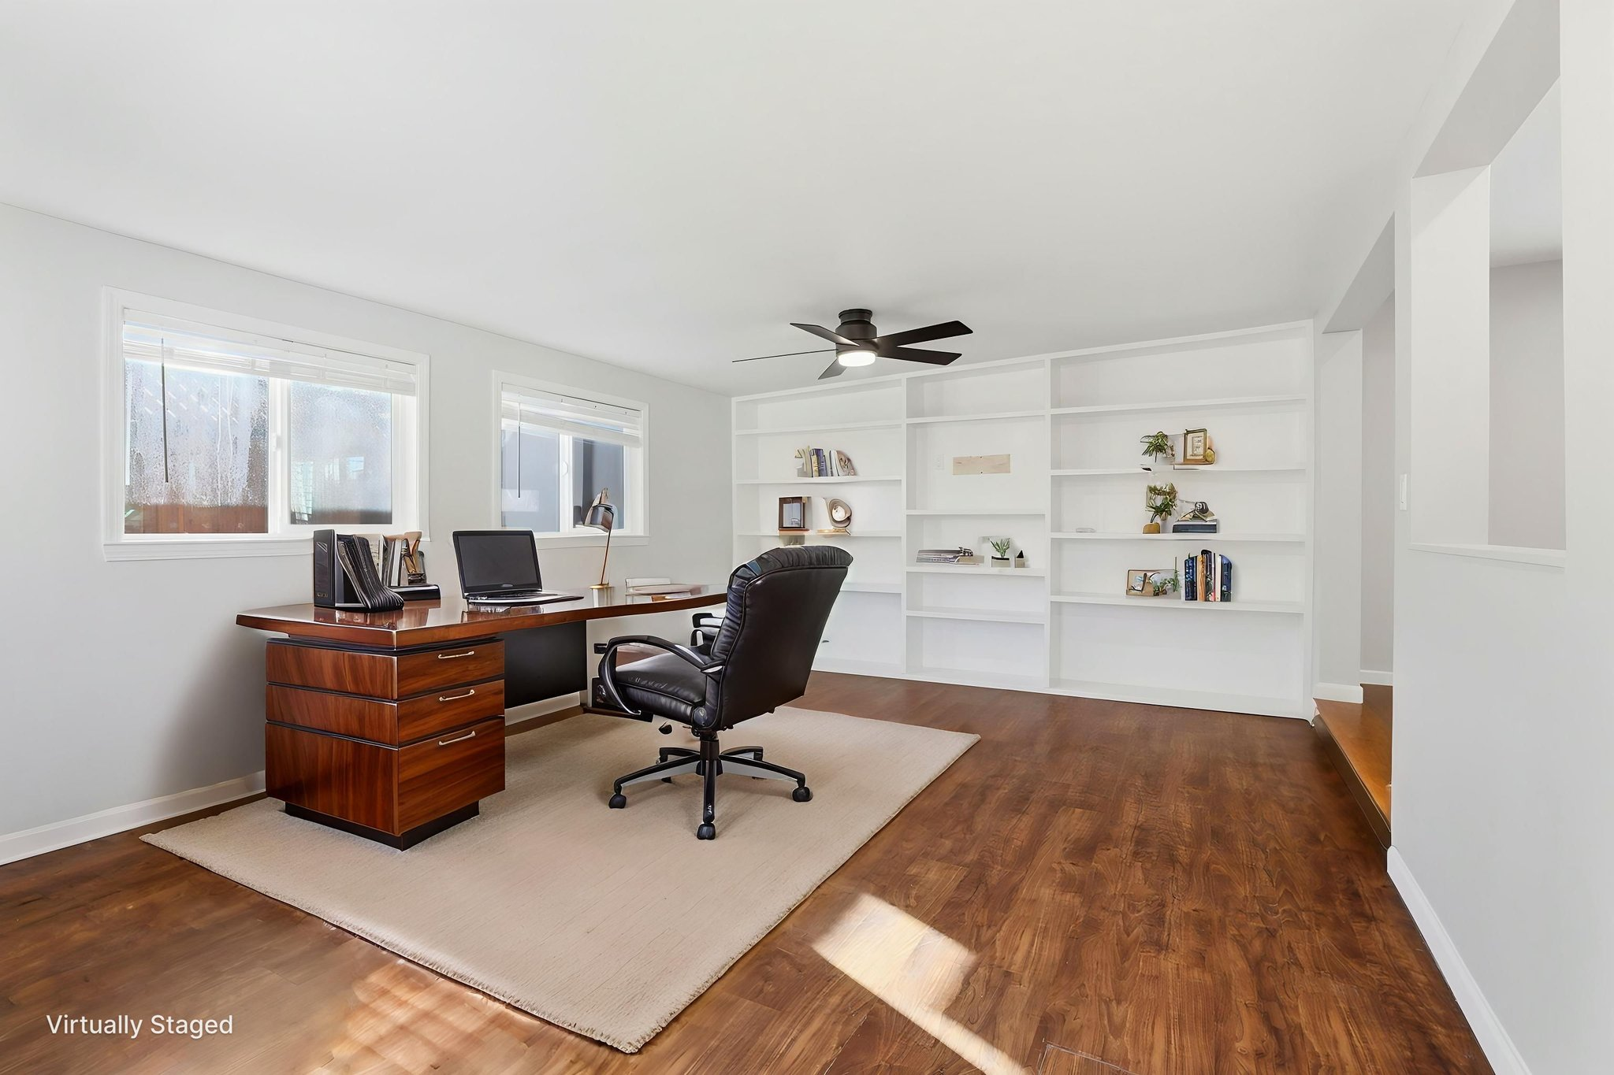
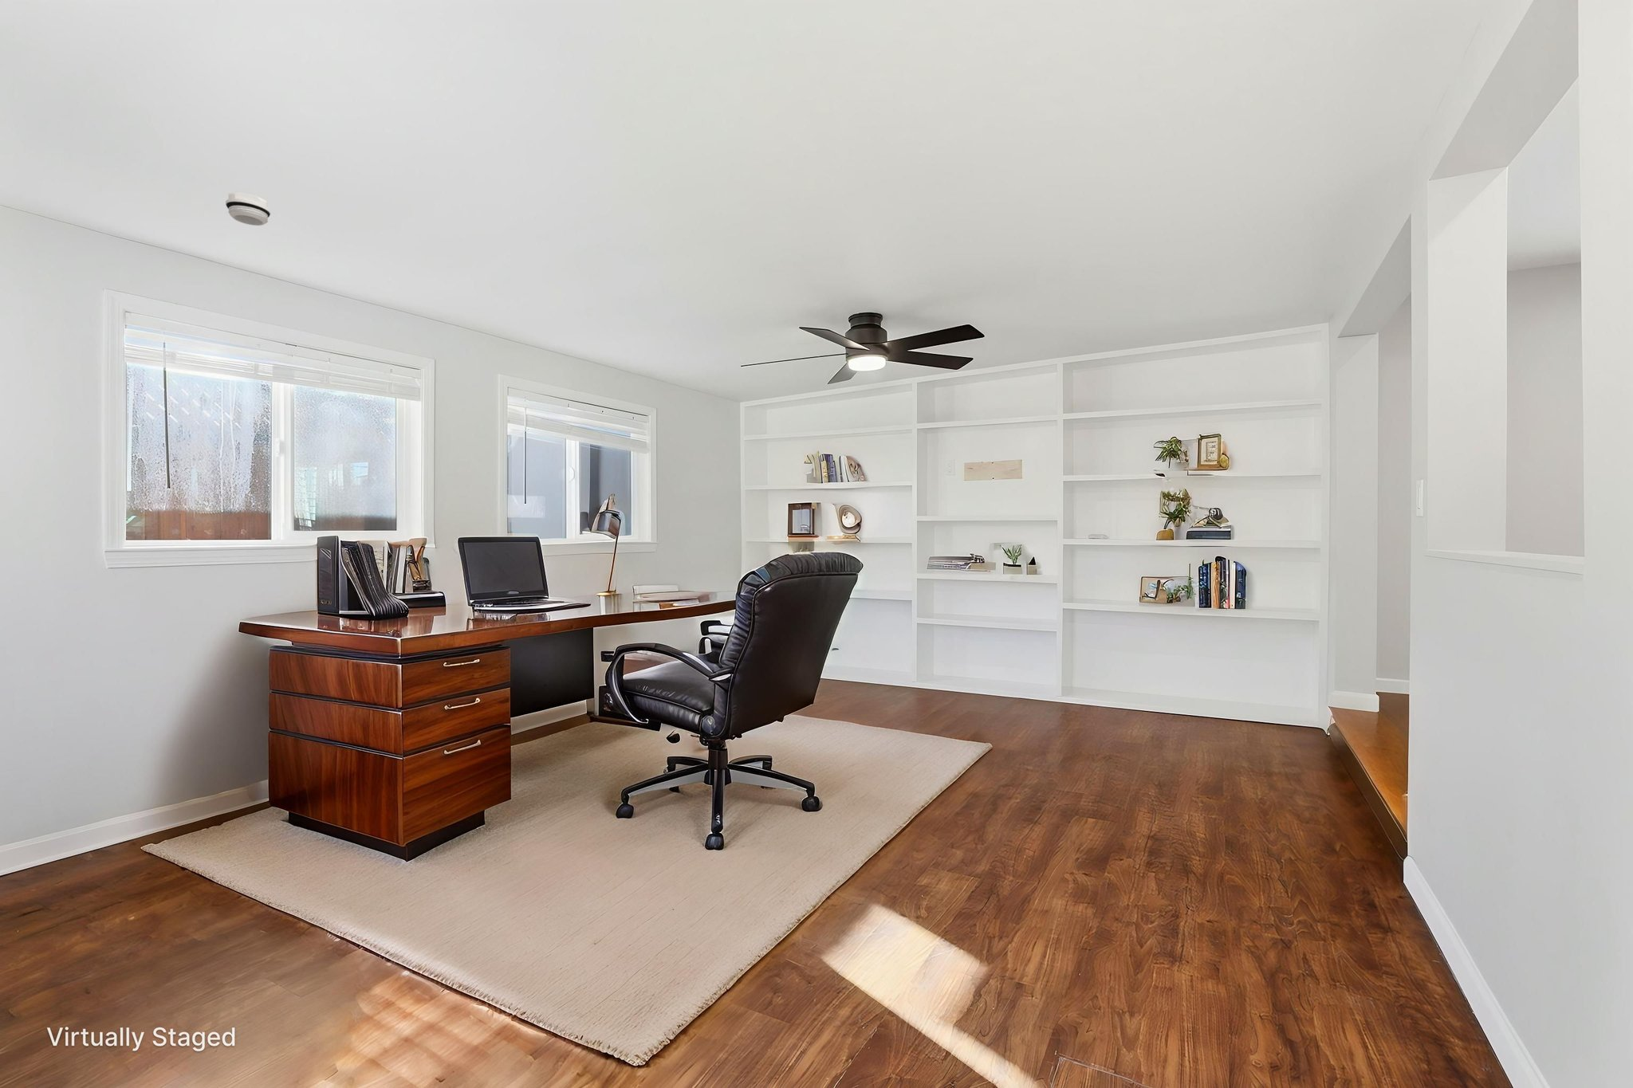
+ smoke detector (248, 210)
